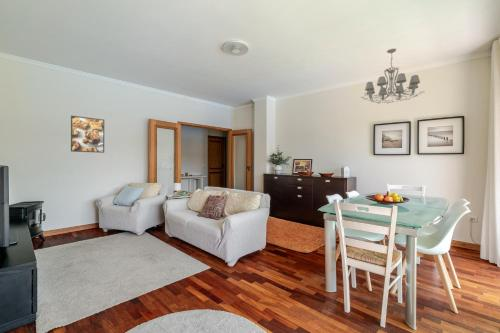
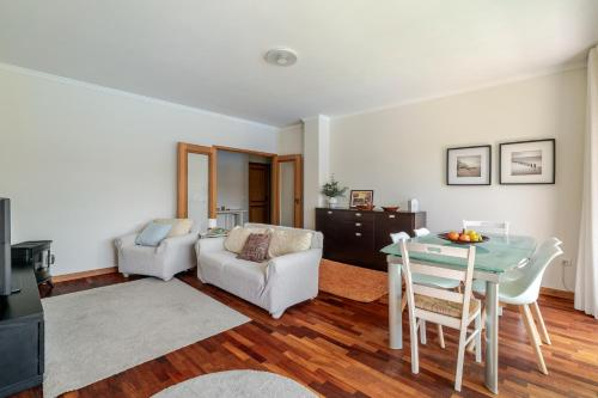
- chandelier (391, 74)
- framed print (88, 134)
